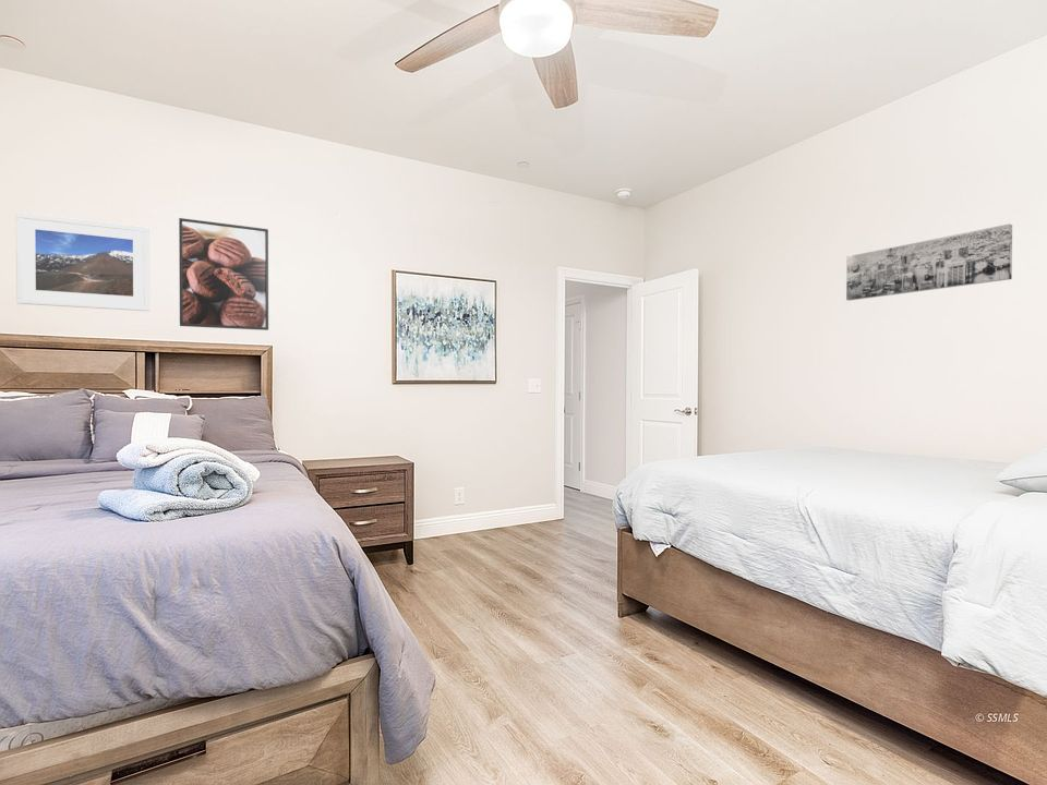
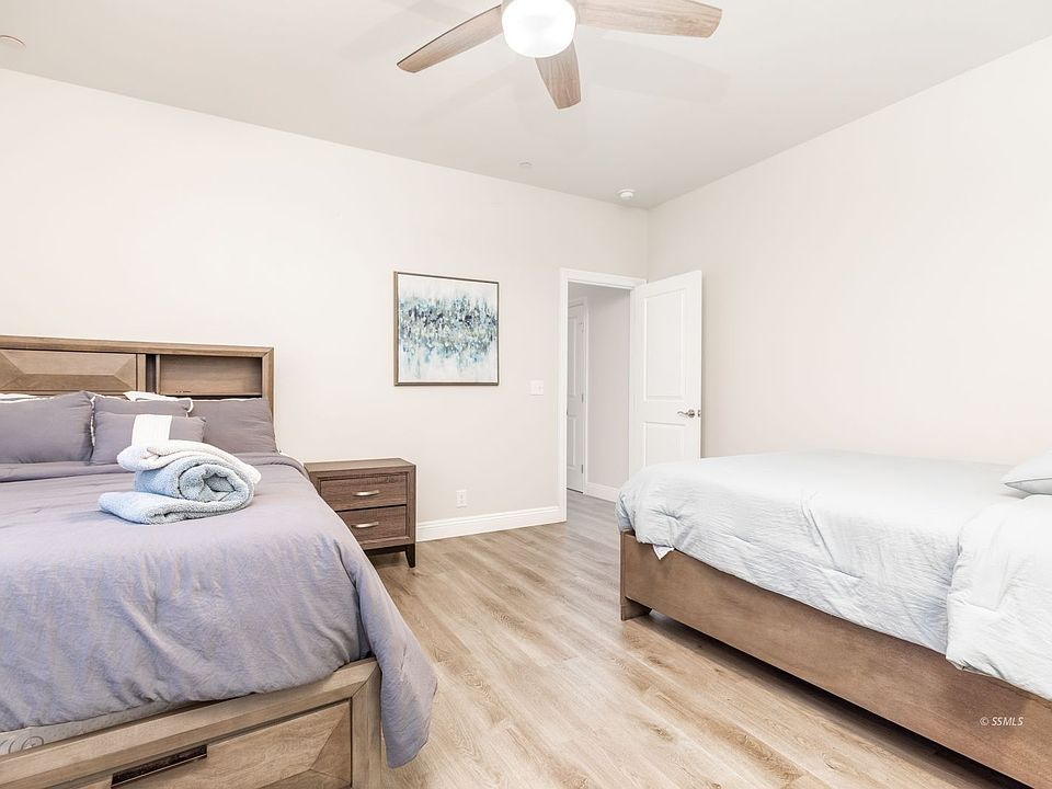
- wall art (919, 266)
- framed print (225, 276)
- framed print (86, 264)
